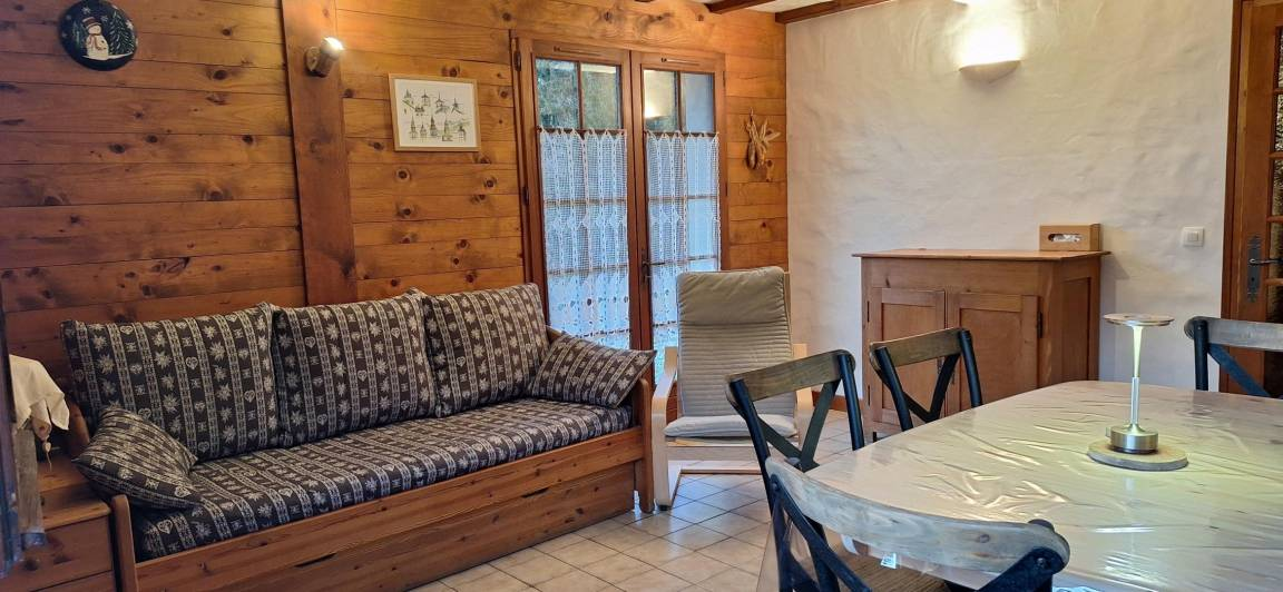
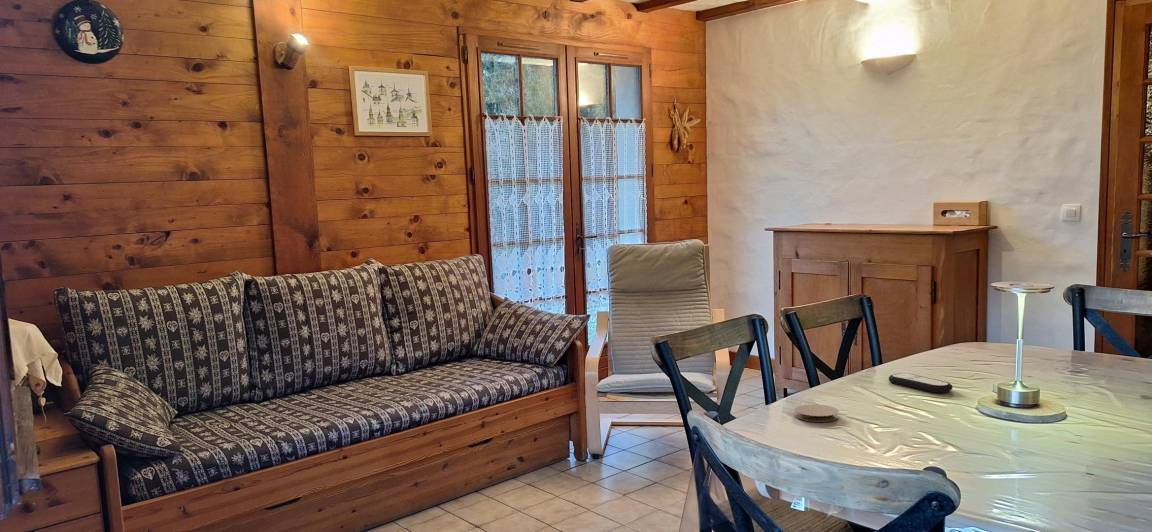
+ remote control (920, 382)
+ coaster (816, 412)
